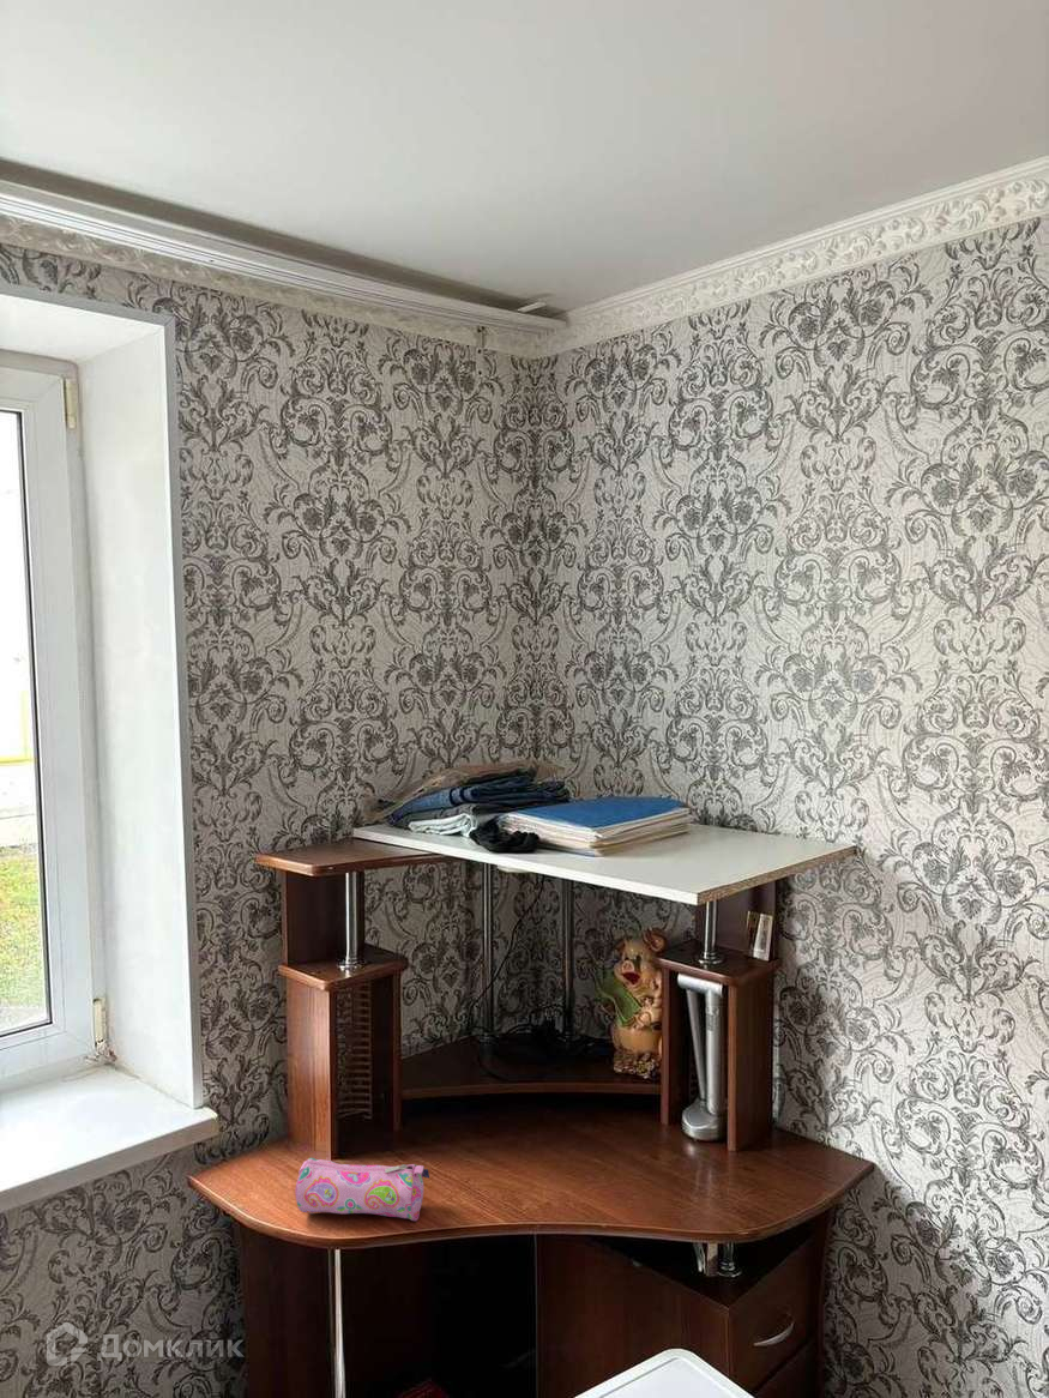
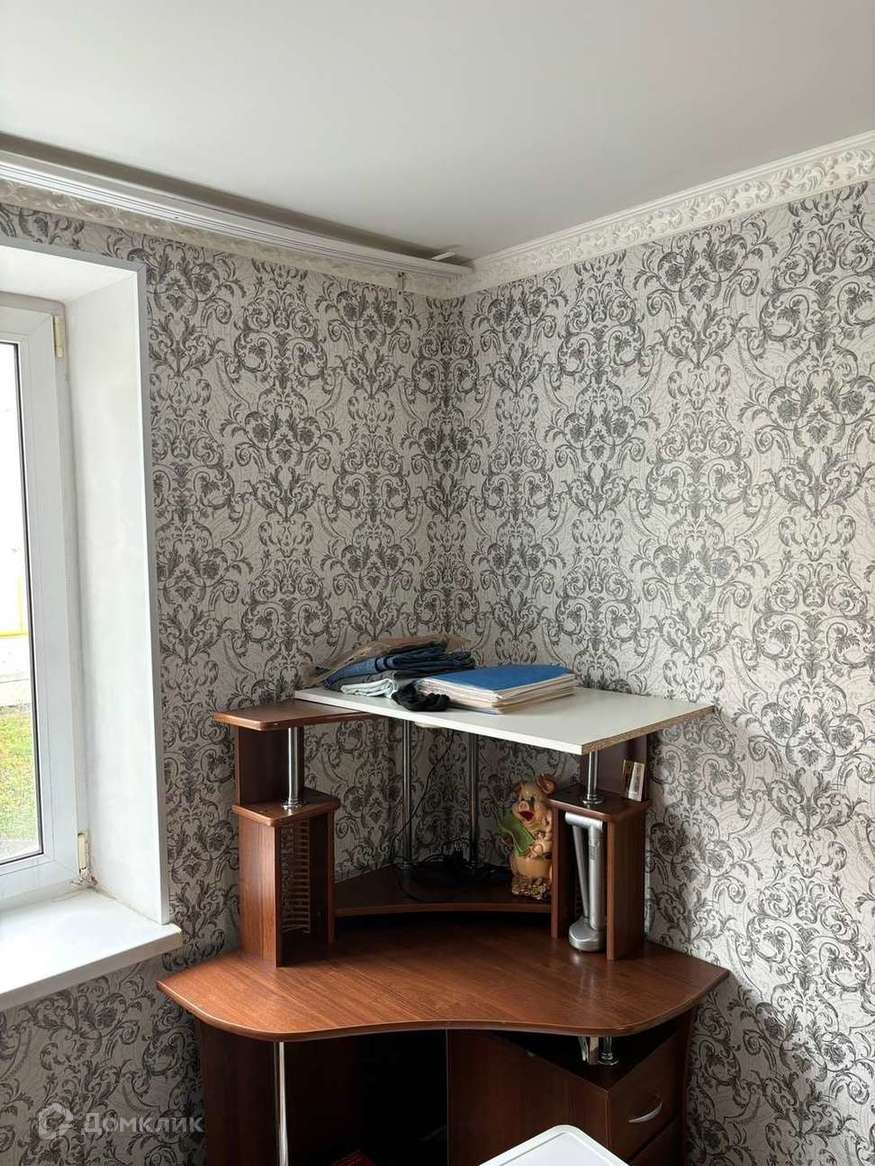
- pencil case (361, 1187)
